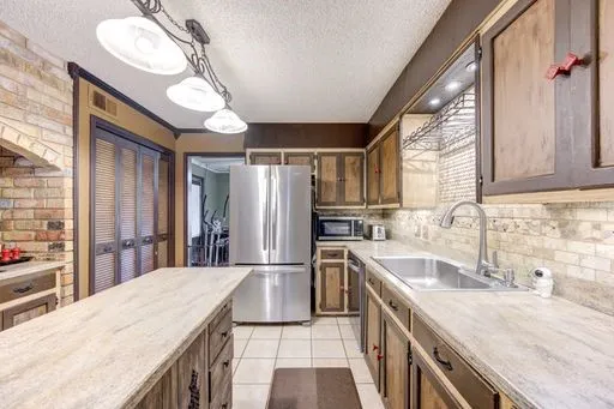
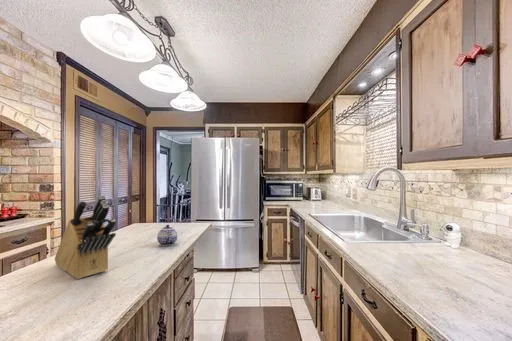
+ teapot (167, 234)
+ knife block (84, 232)
